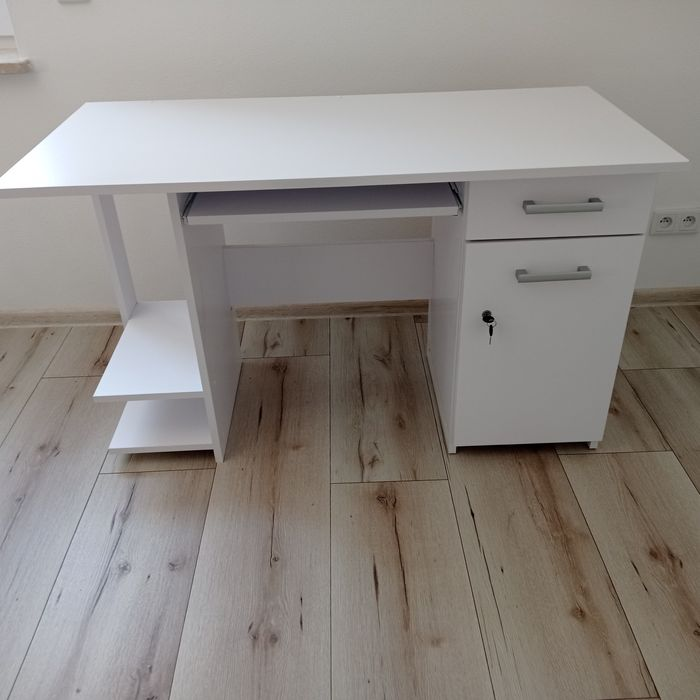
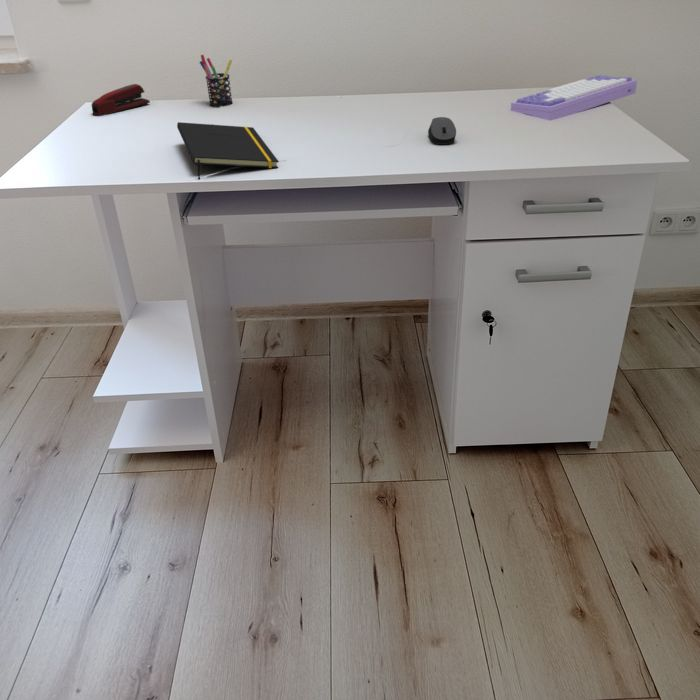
+ stapler (119, 98)
+ pen holder (216, 80)
+ computer mouse (441, 128)
+ notepad (225, 144)
+ keyboard (575, 94)
